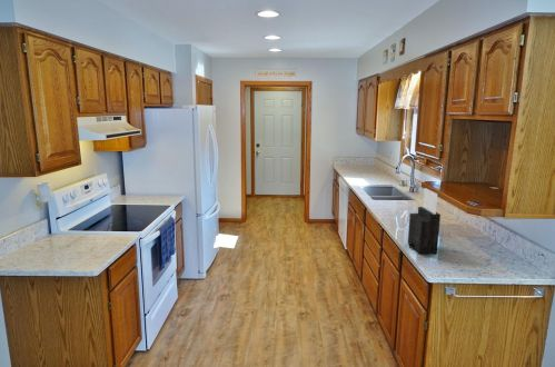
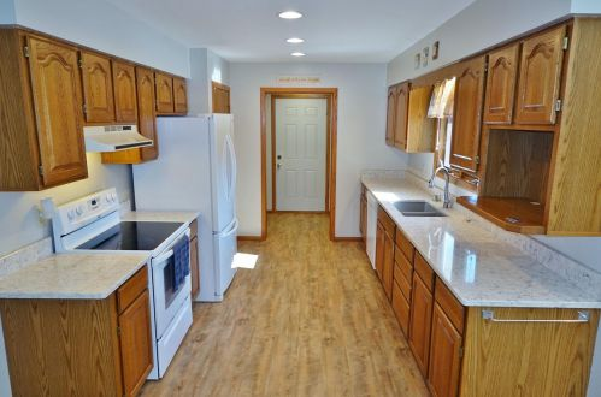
- knife block (422, 219)
